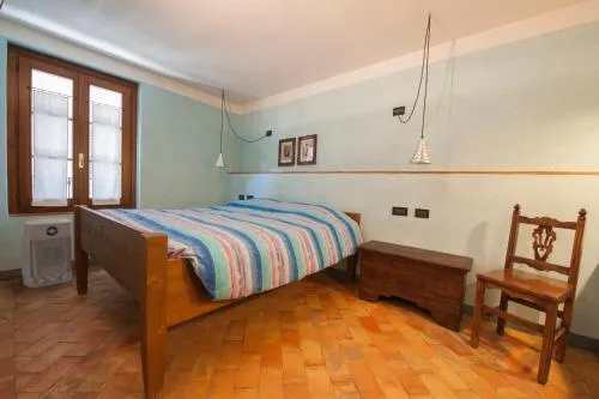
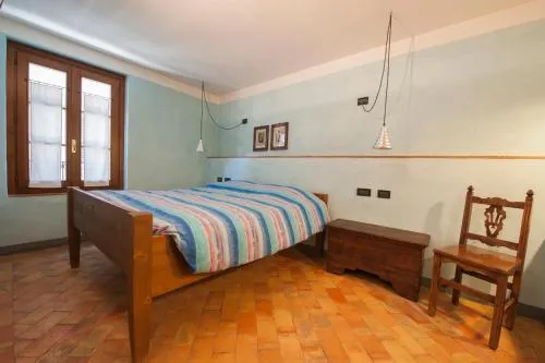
- air purifier (48, 250)
